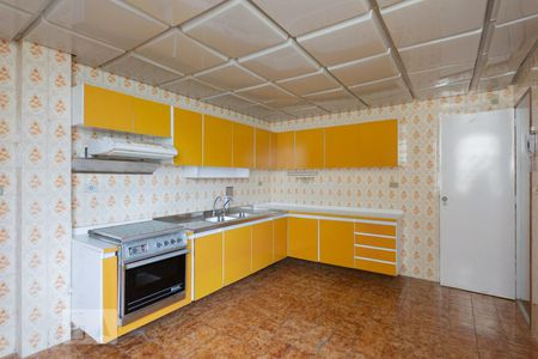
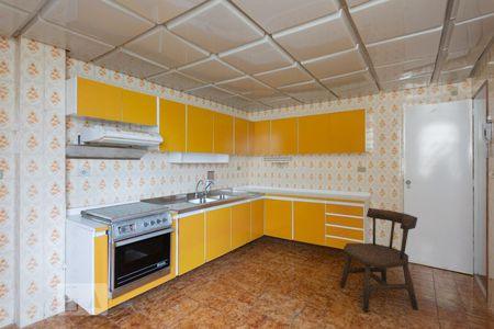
+ dining chair (378, 254)
